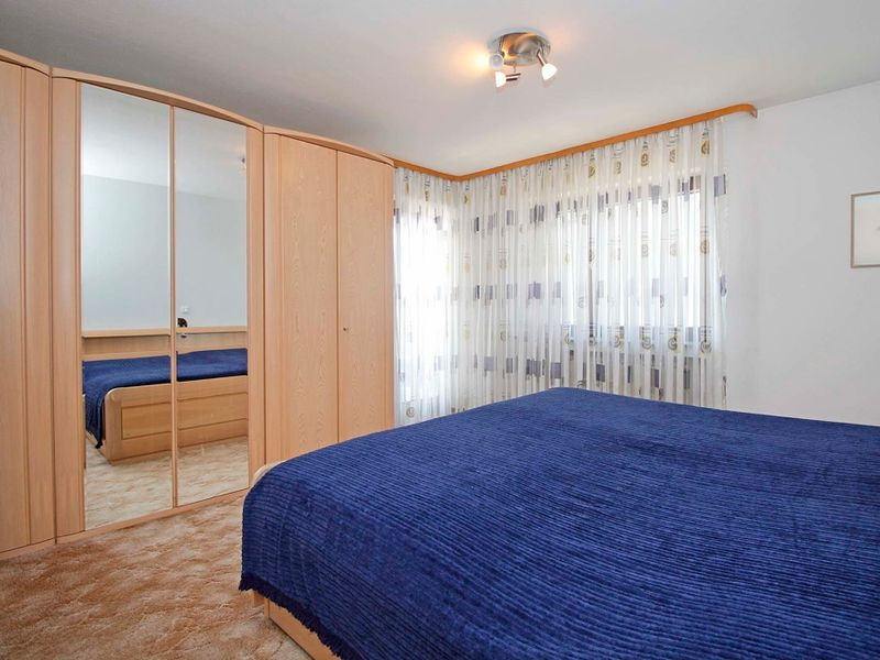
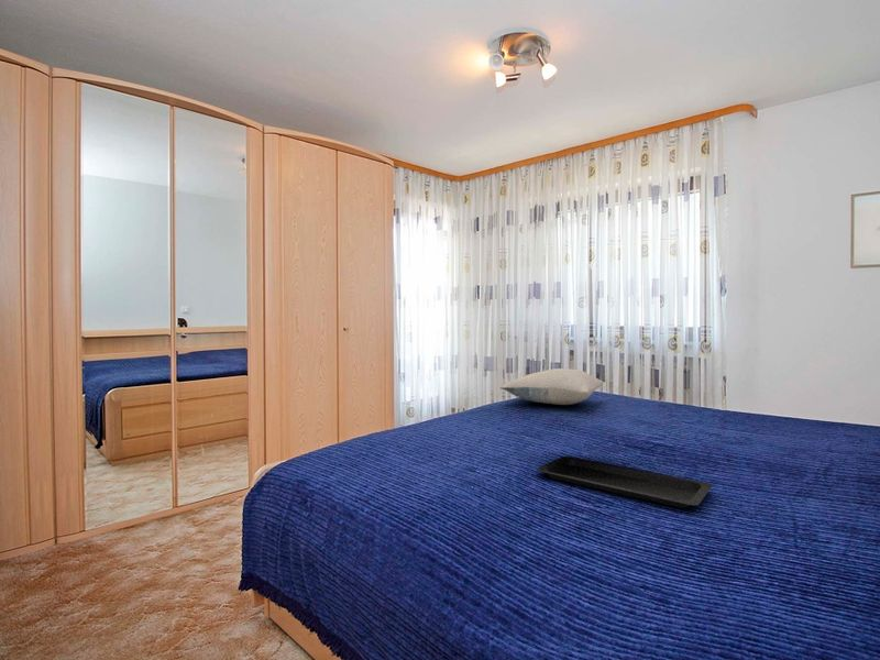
+ serving tray (619, 480)
+ pillow (552, 385)
